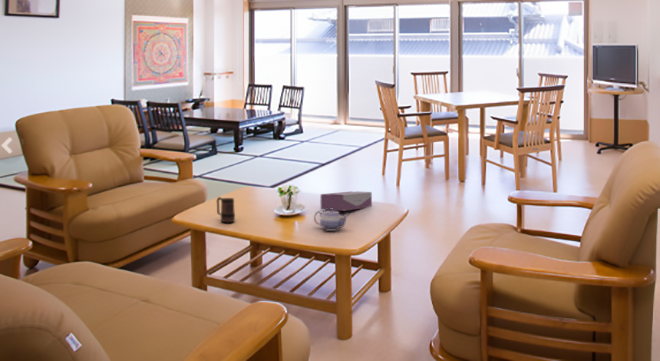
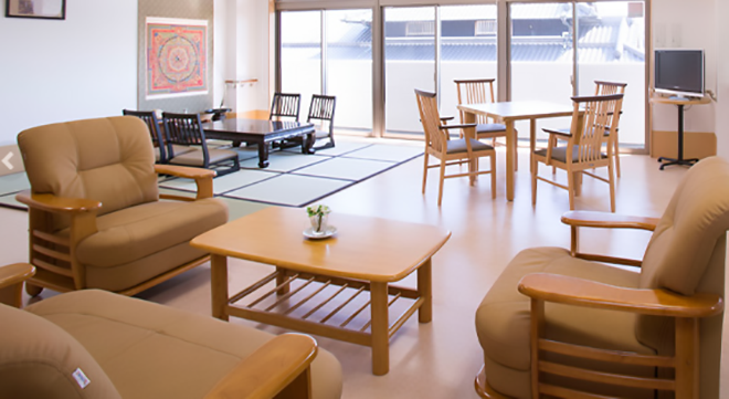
- mug (225, 209)
- tissue box (346, 200)
- teapot (331, 218)
